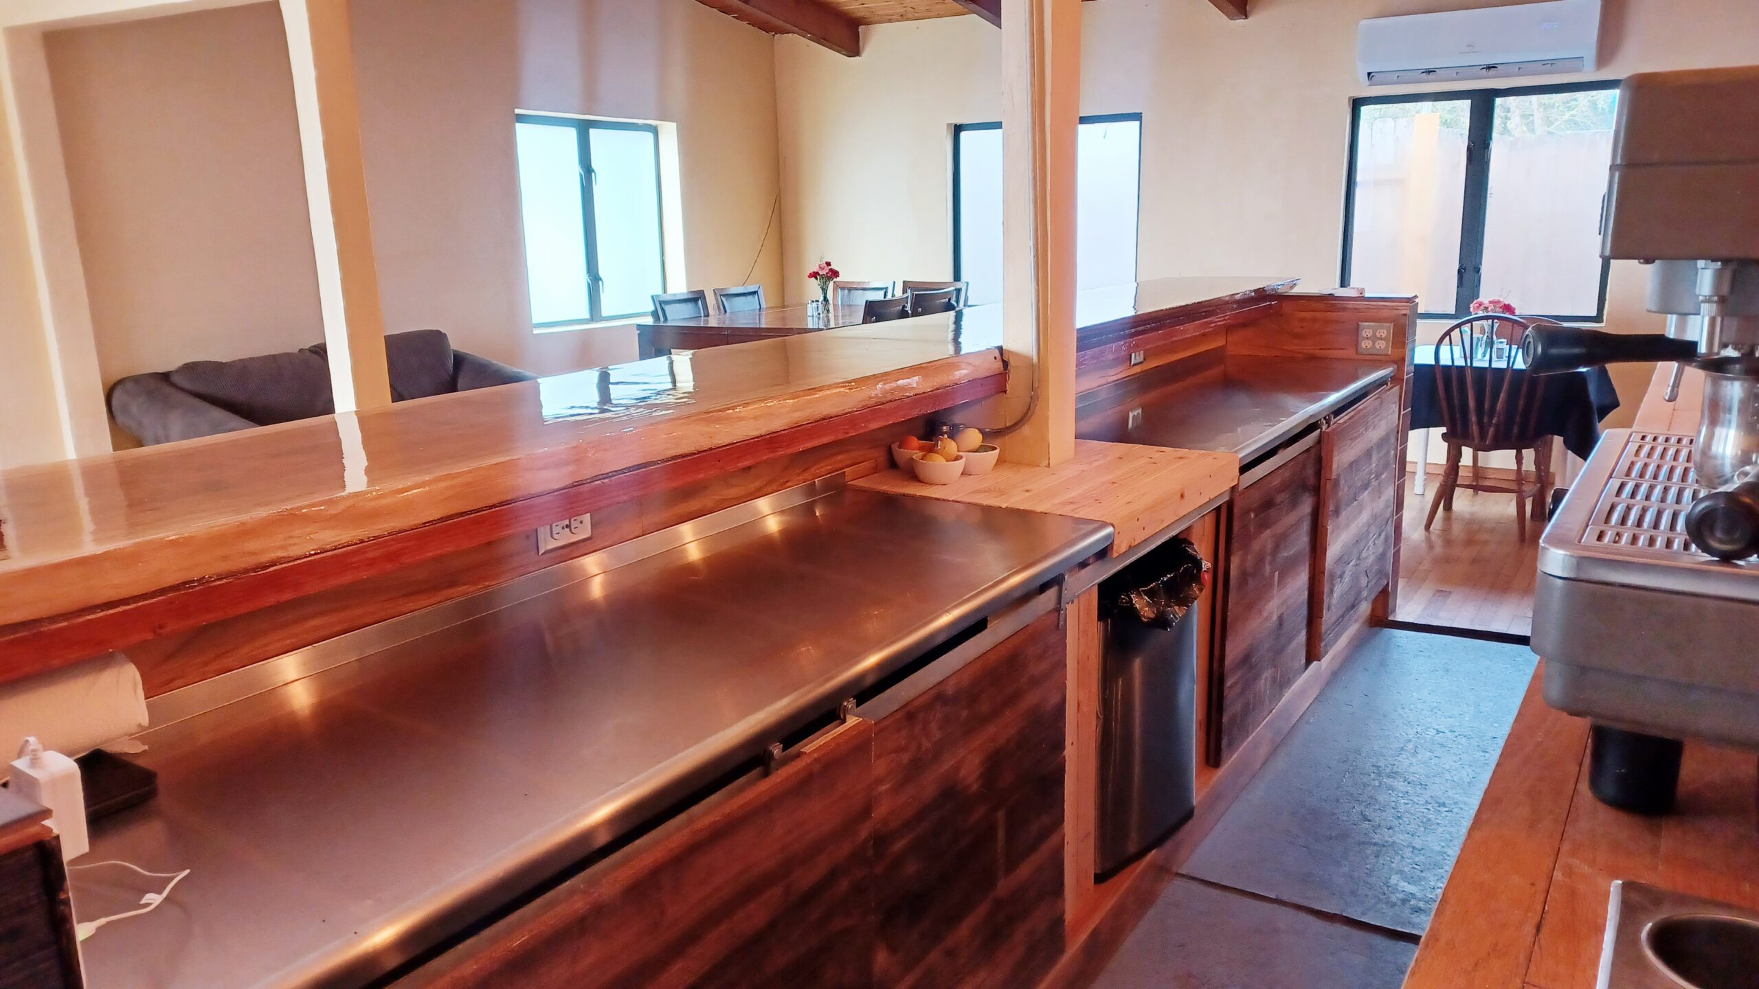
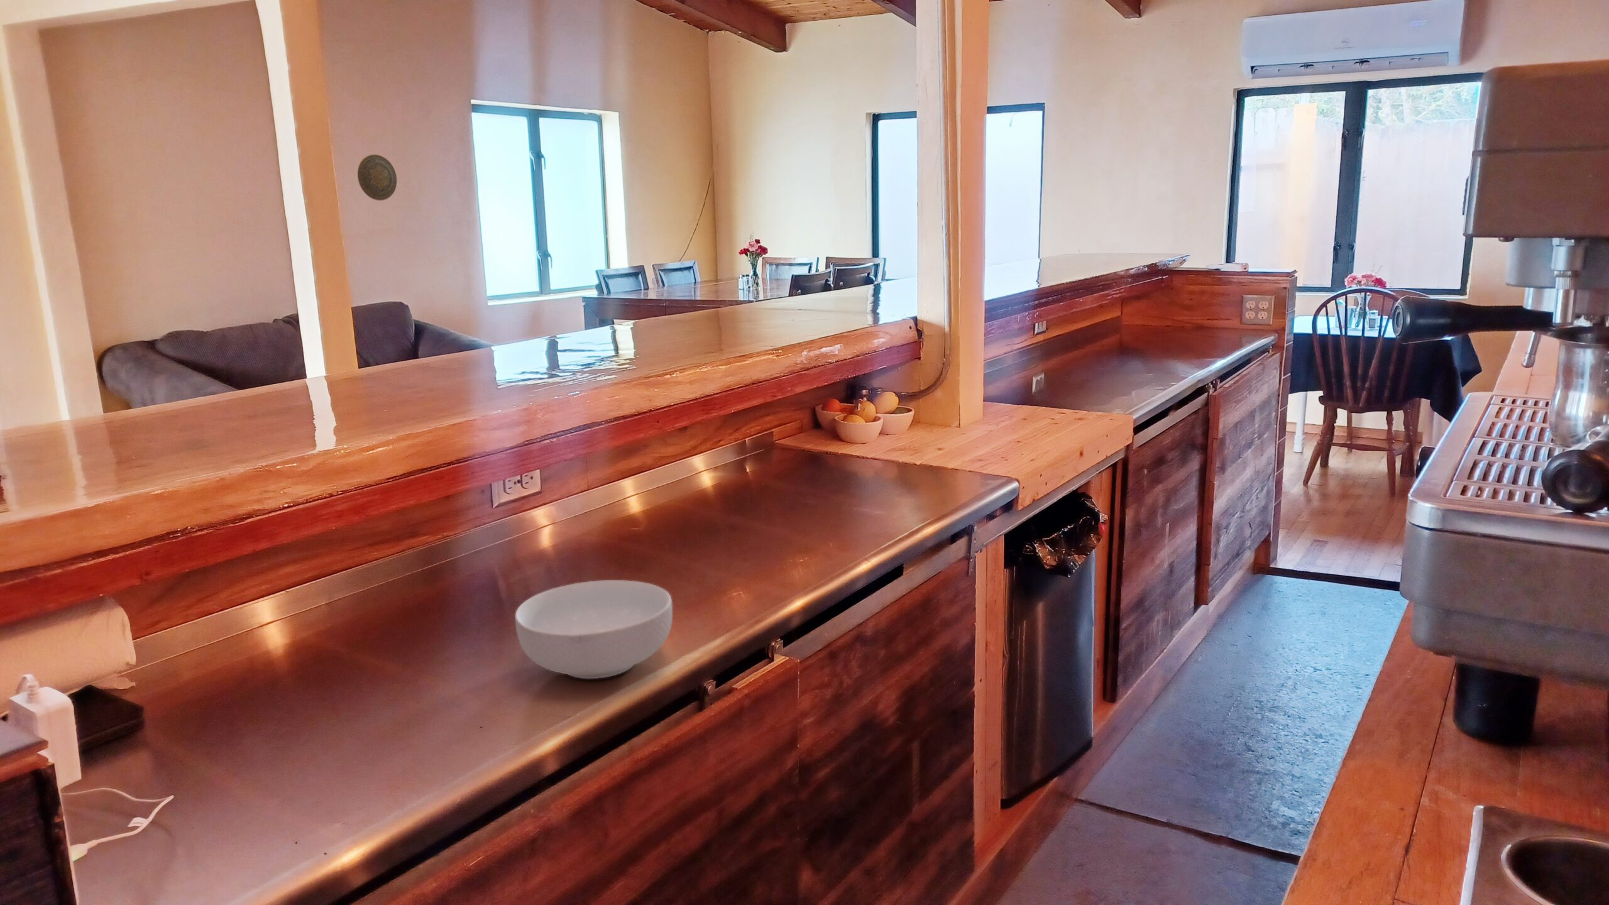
+ cereal bowl (596, 634)
+ decorative plate (378, 177)
